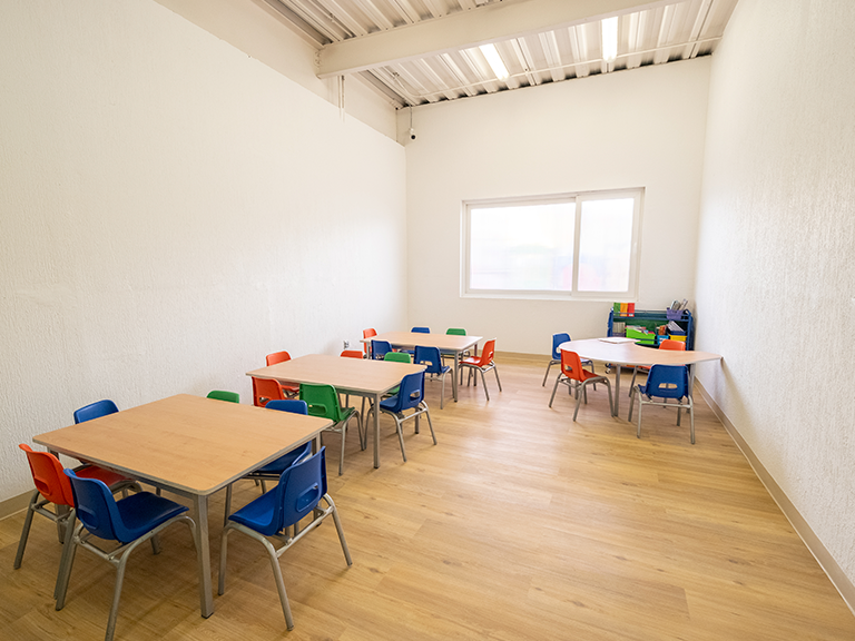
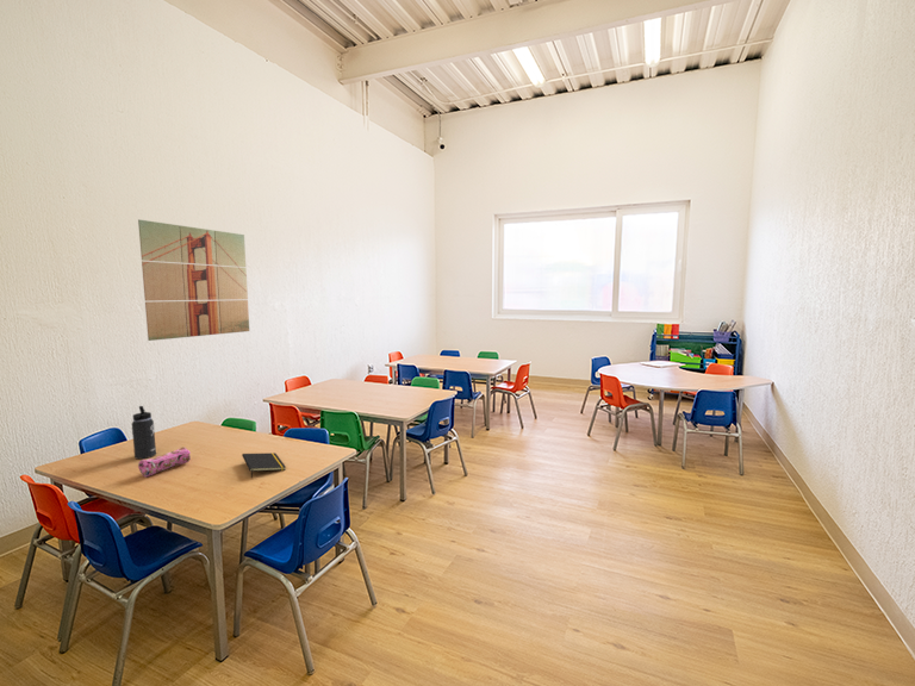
+ wall art (200, 282)
+ thermos bottle (142, 431)
+ pencil case (164, 461)
+ notepad (263, 461)
